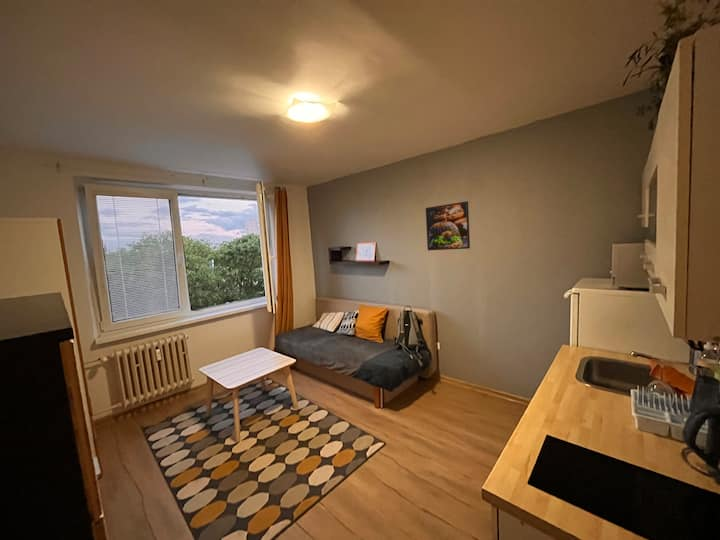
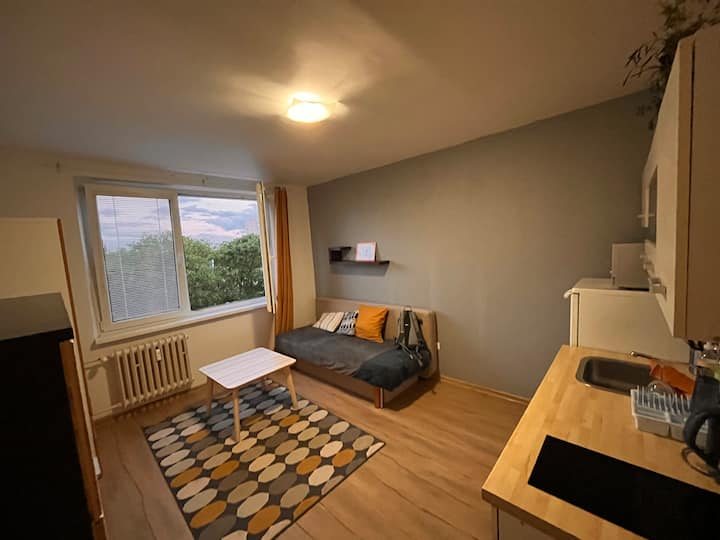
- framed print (446, 227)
